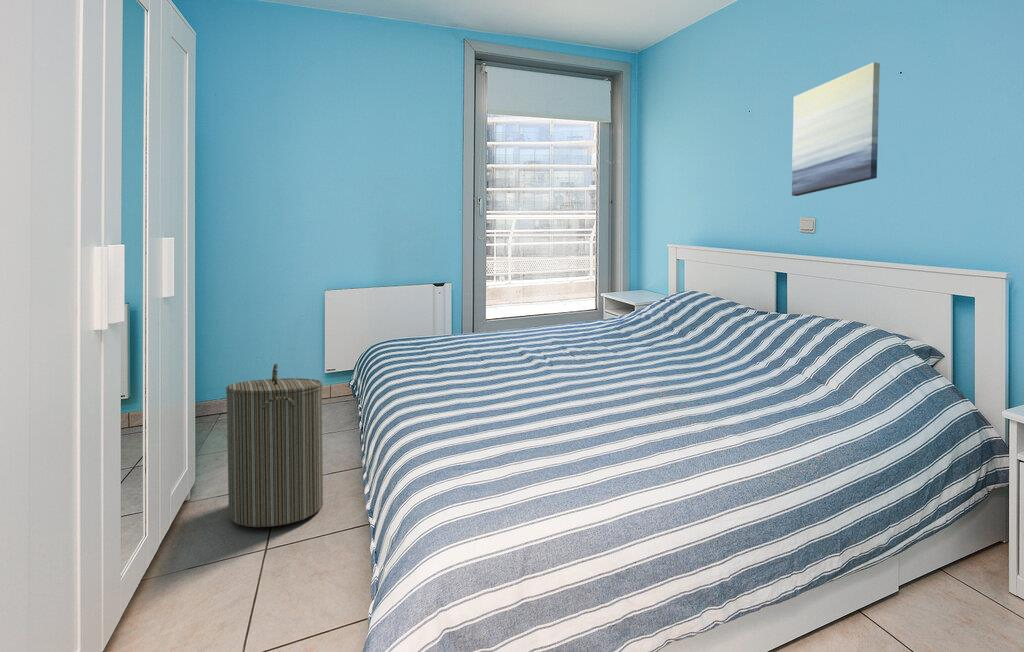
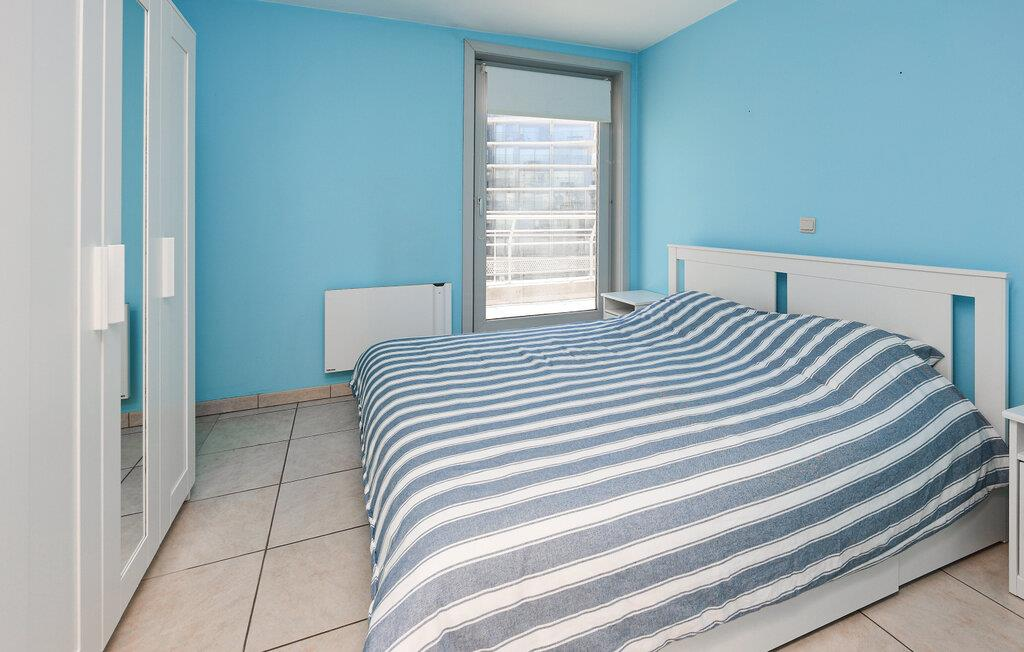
- wall art (832, 134)
- laundry hamper (276, 437)
